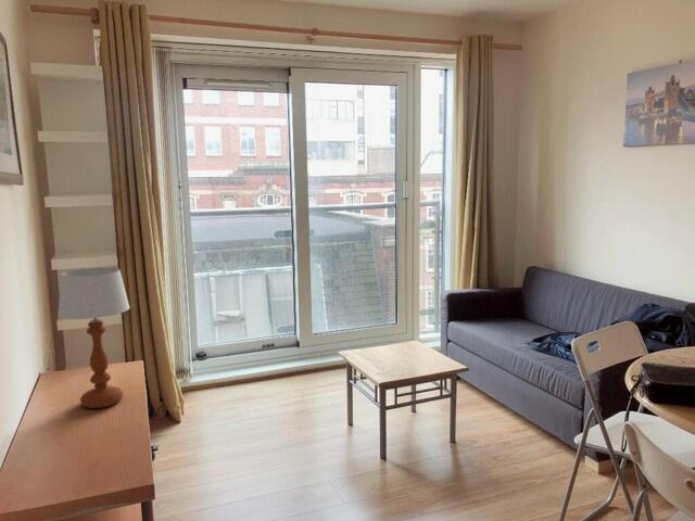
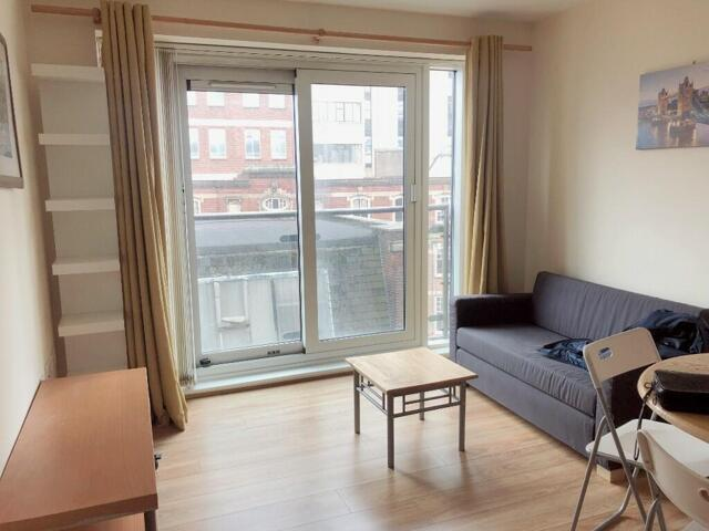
- table lamp (97, 338)
